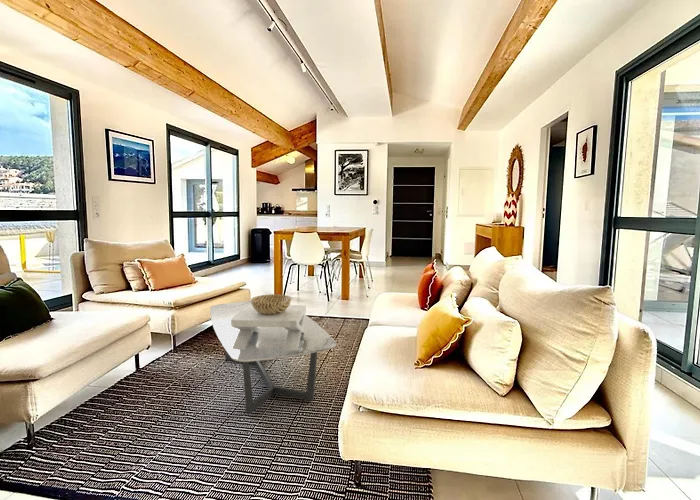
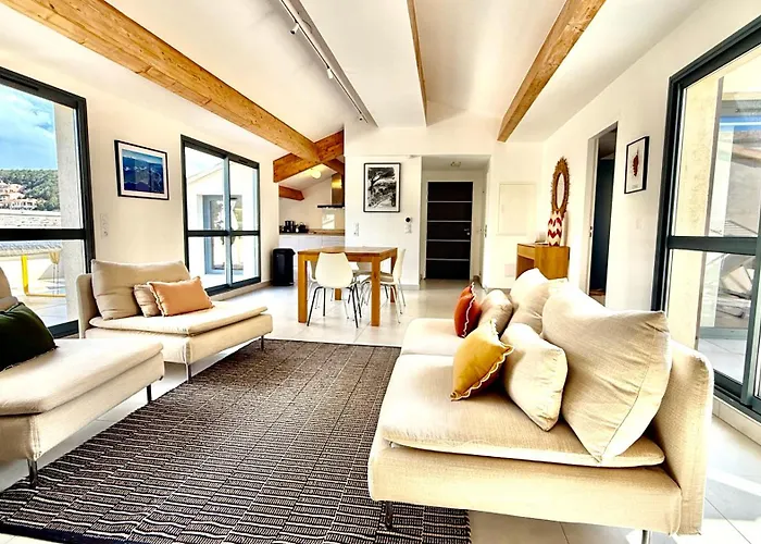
- decorative bowl (271, 318)
- coffee table (264, 349)
